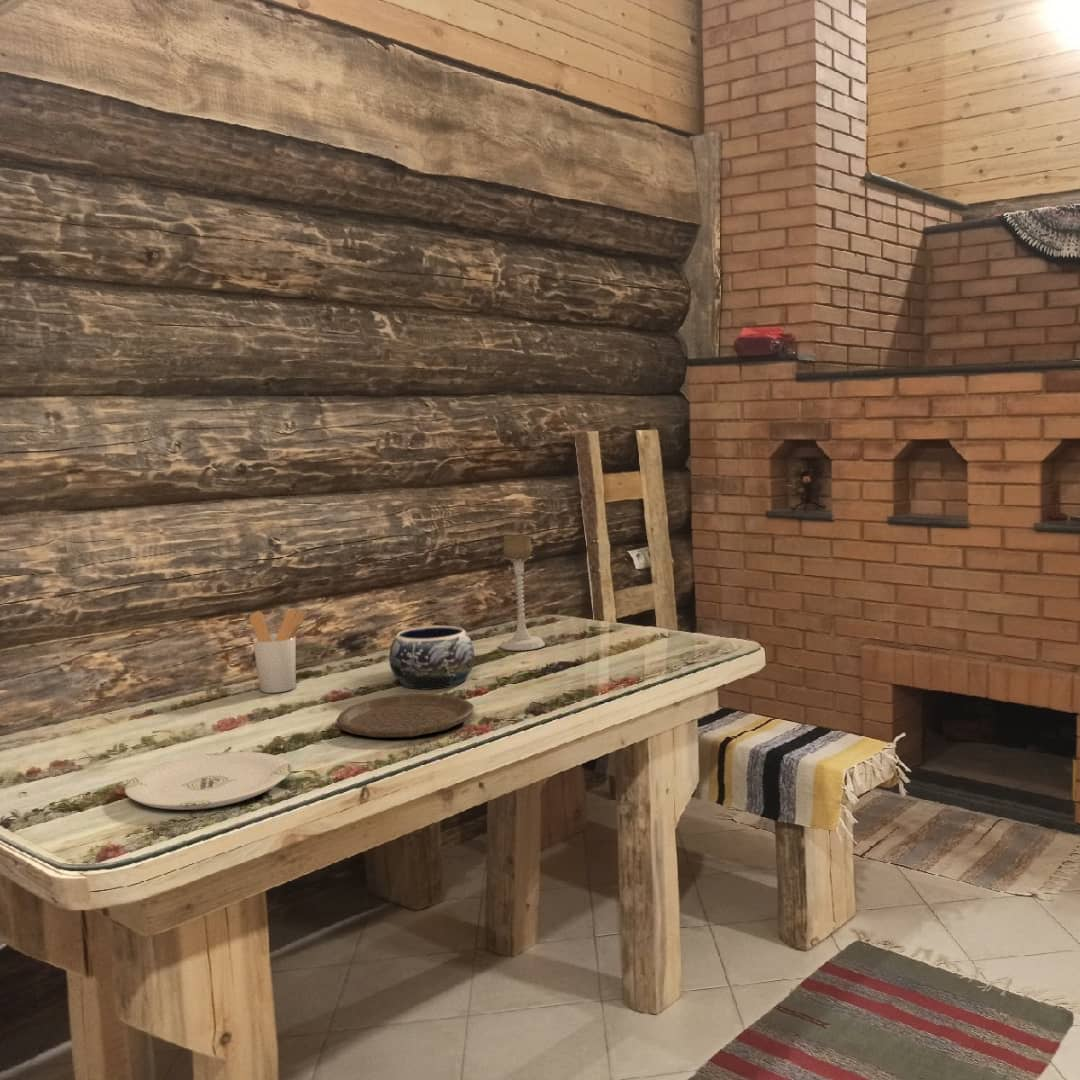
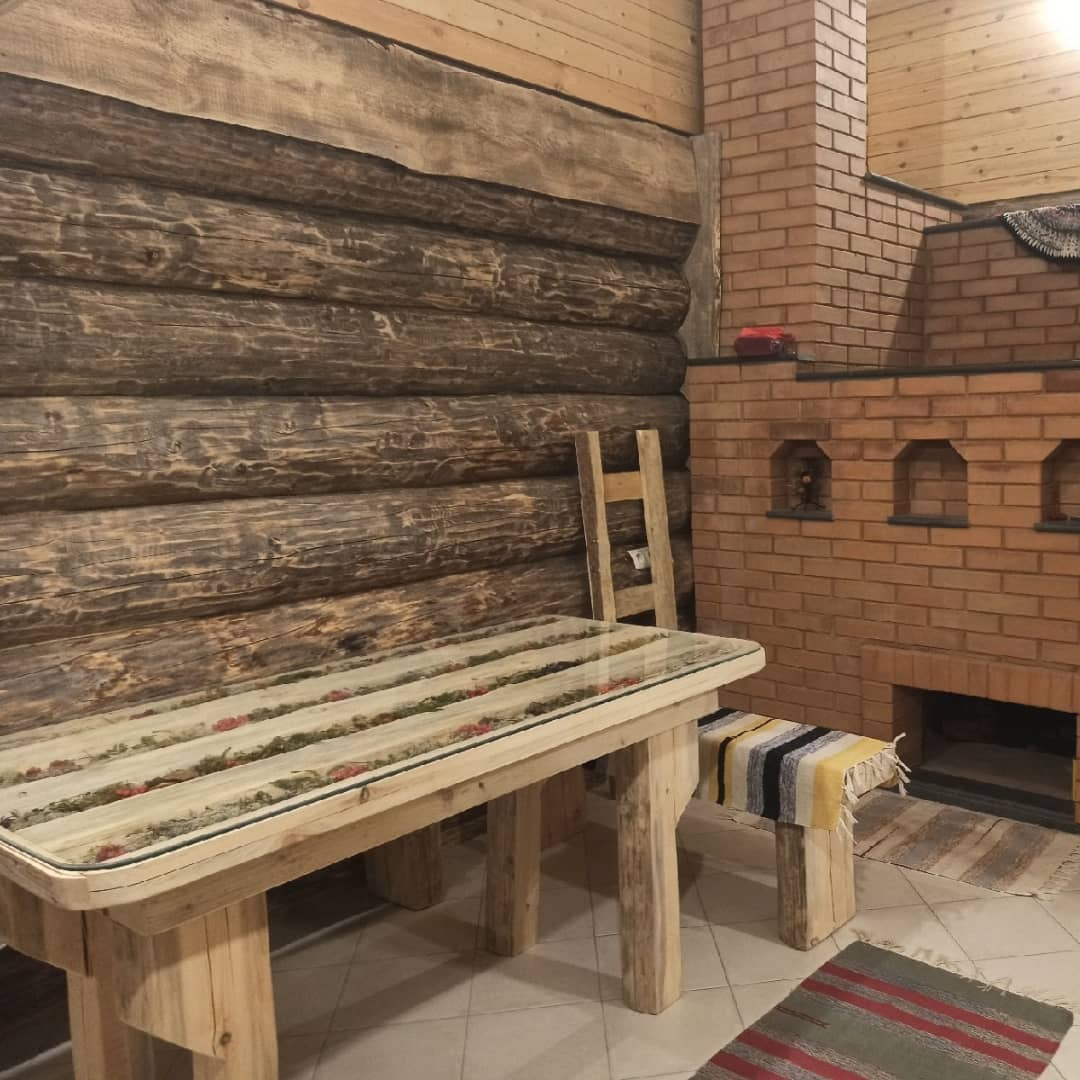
- utensil holder (282, 648)
- candle holder (519, 591)
- plate (209, 782)
- decorative bowl (432, 657)
- plate (406, 716)
